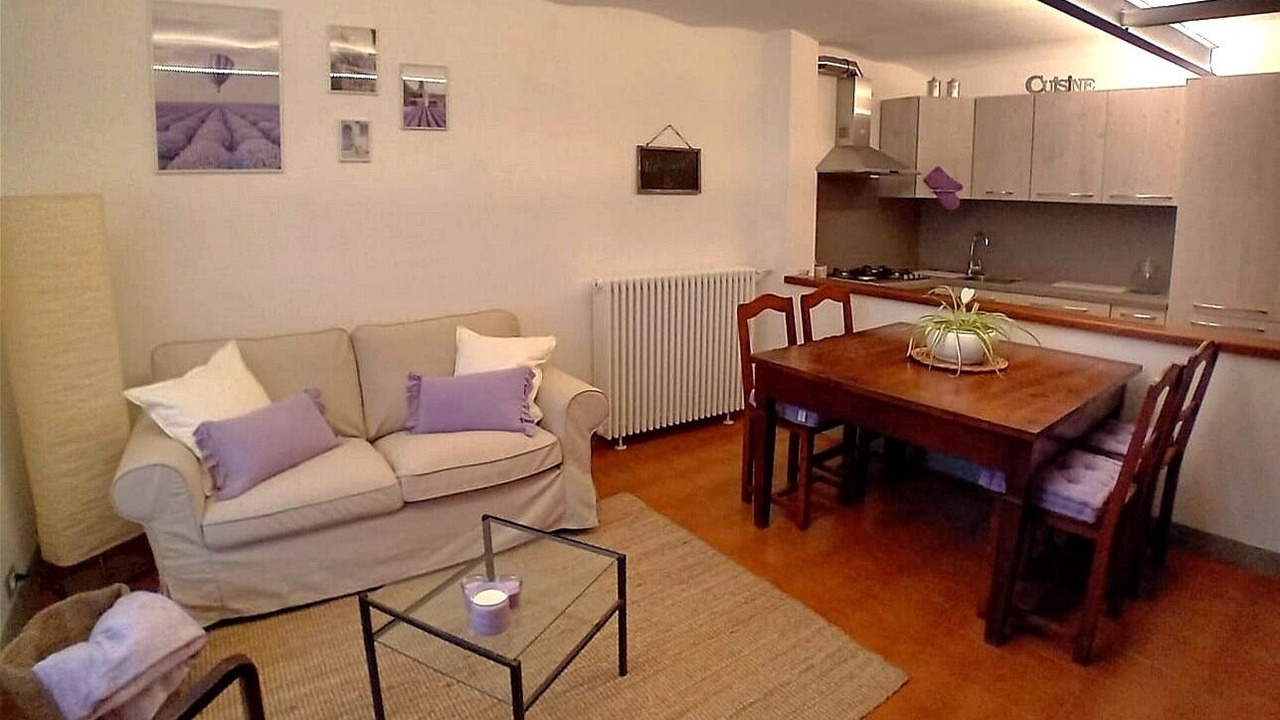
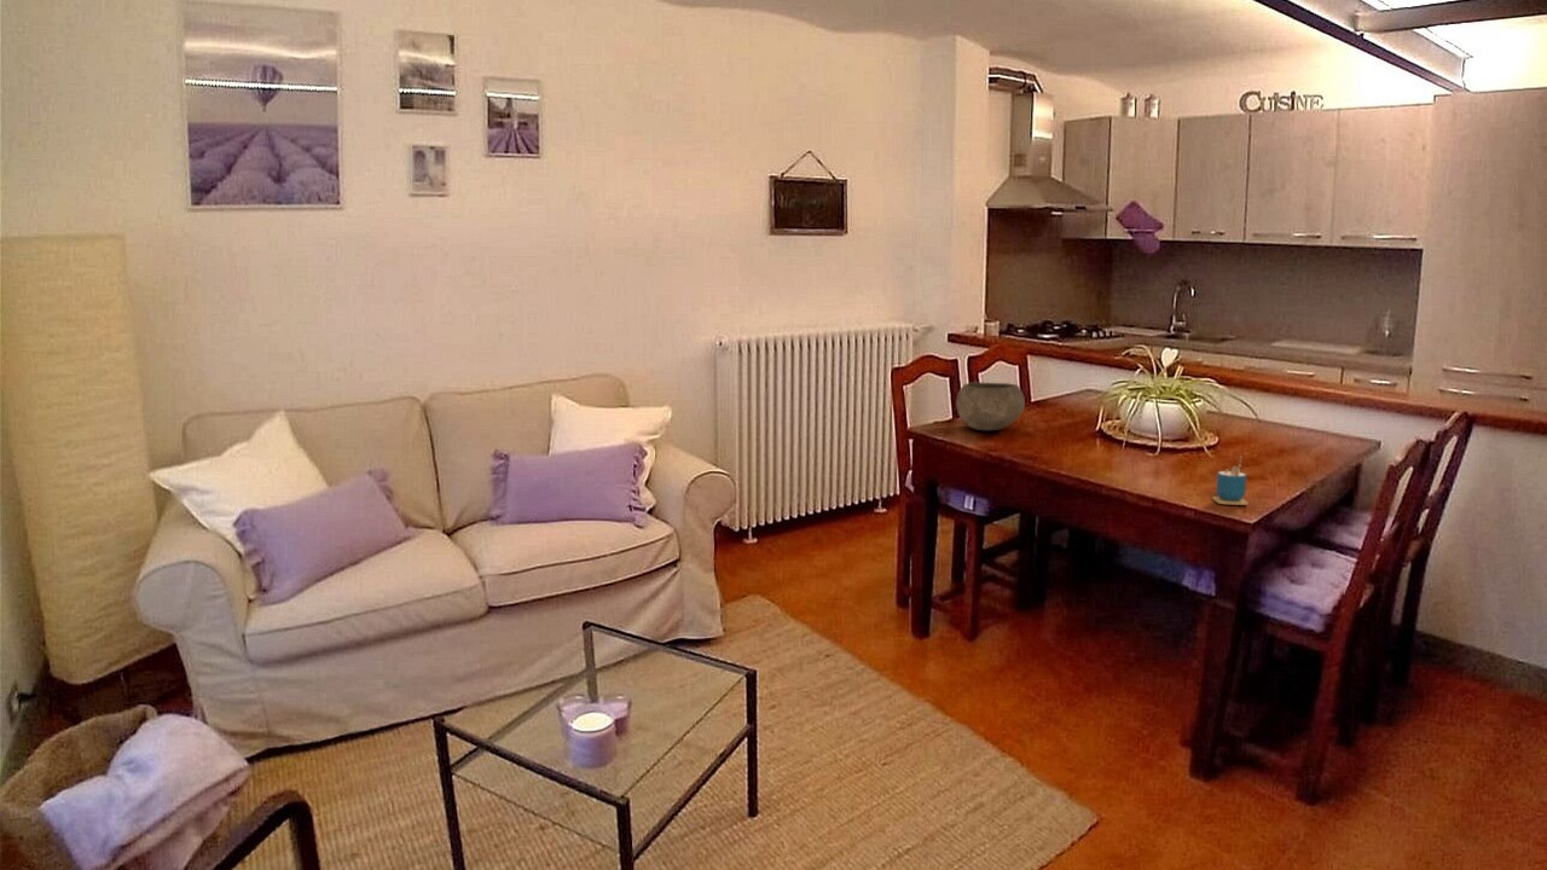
+ cup (1232, 477)
+ bowl (990, 406)
